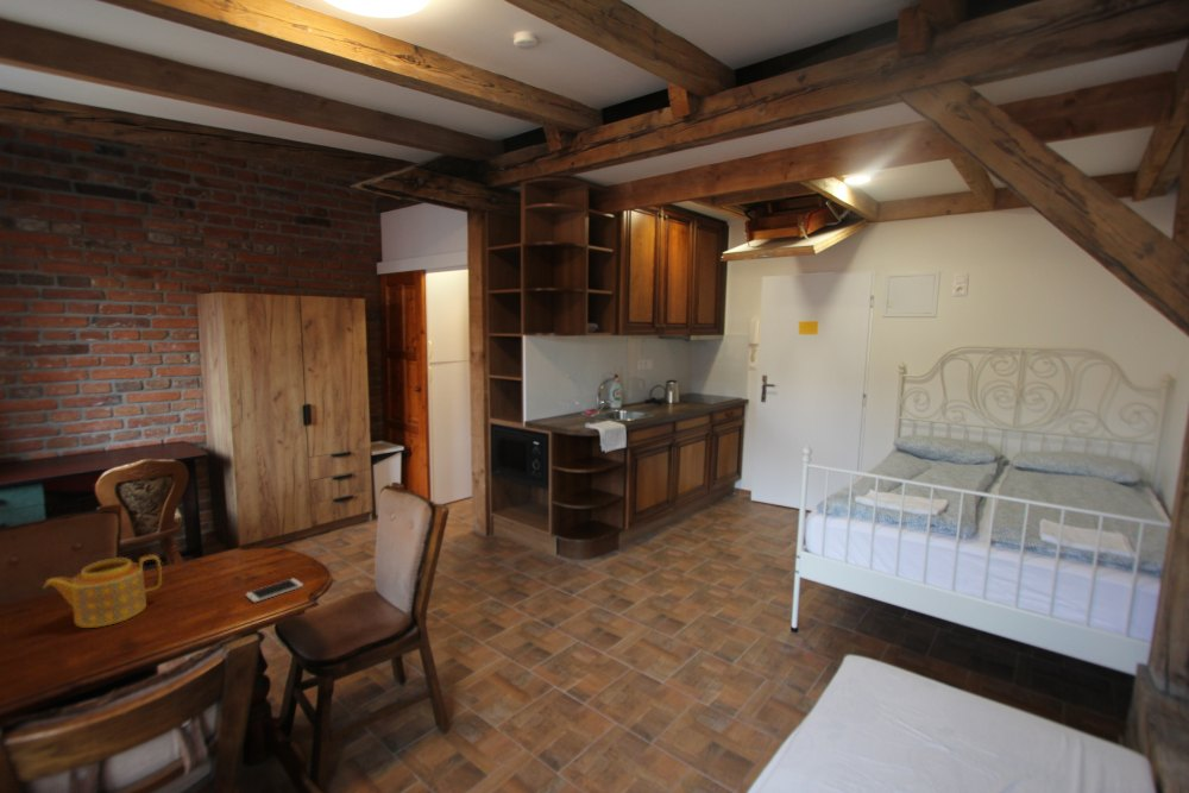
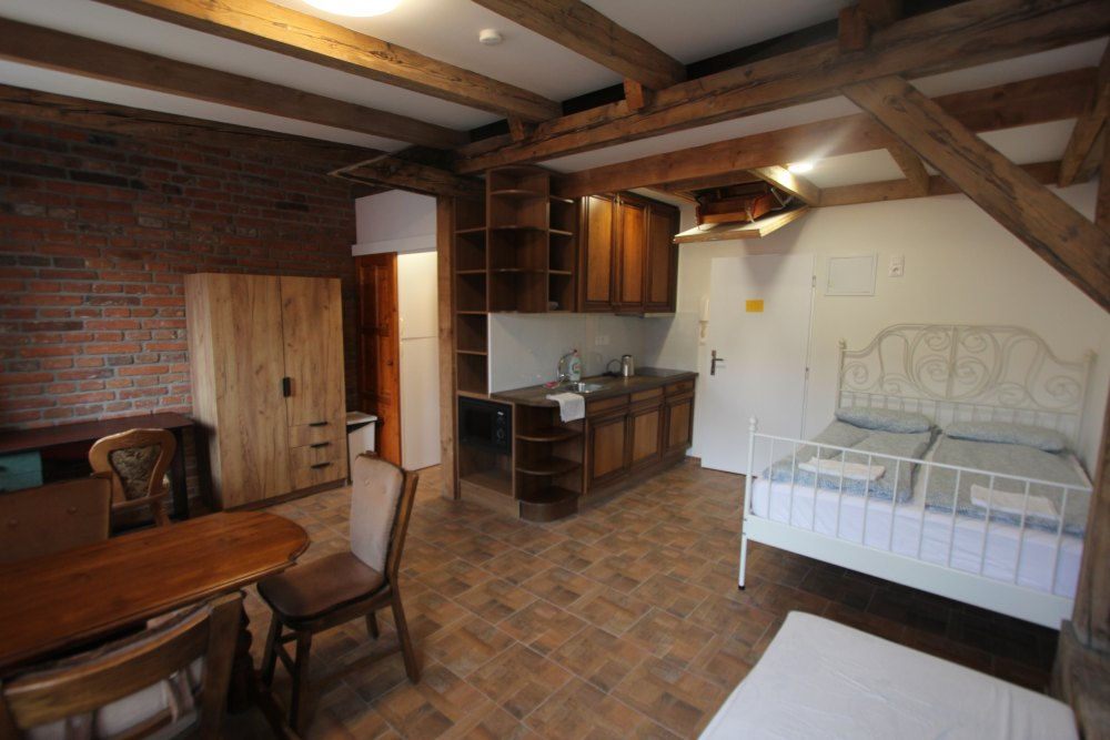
- teapot (106, 590)
- smartphone (275, 590)
